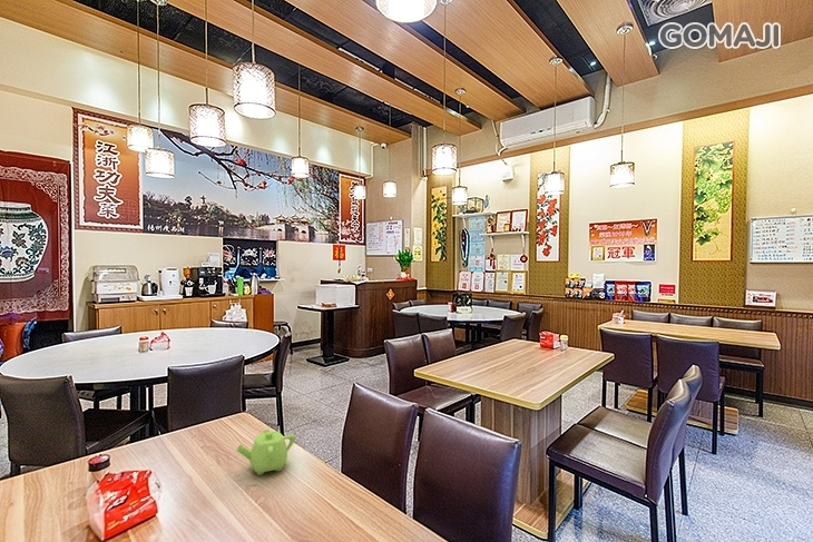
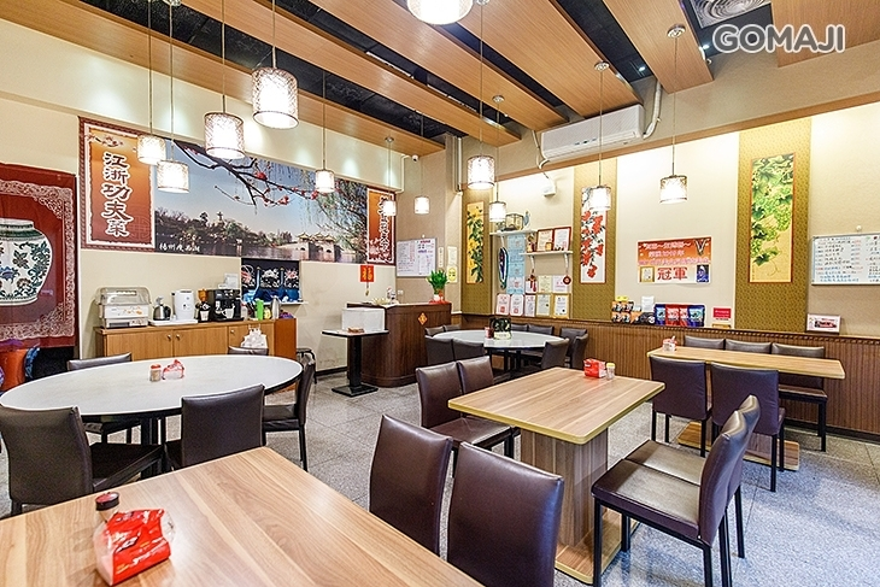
- teapot (266, 449)
